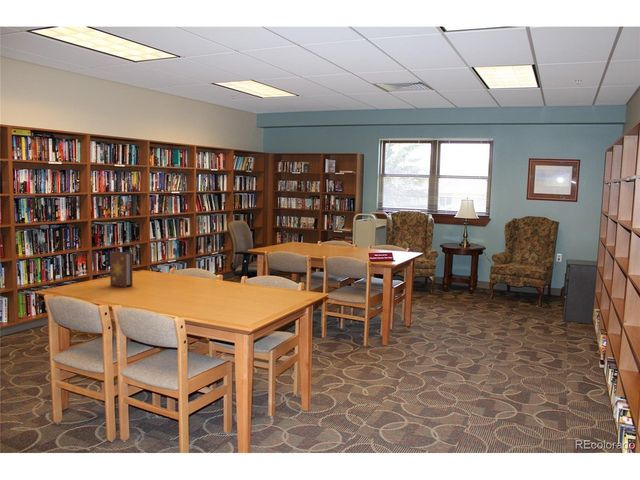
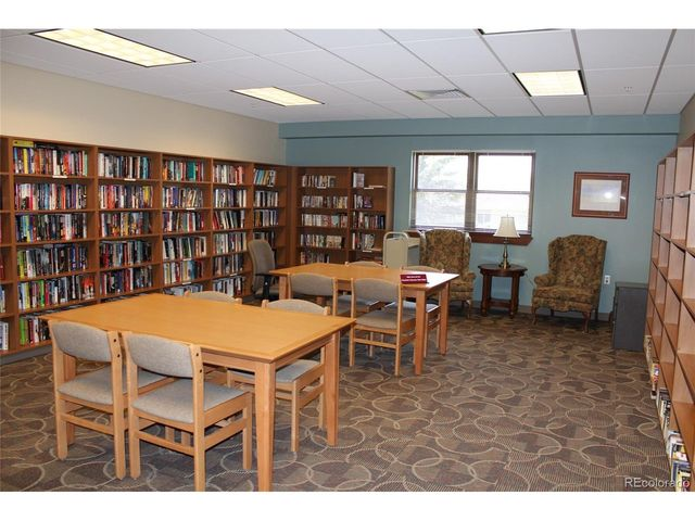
- book (121, 269)
